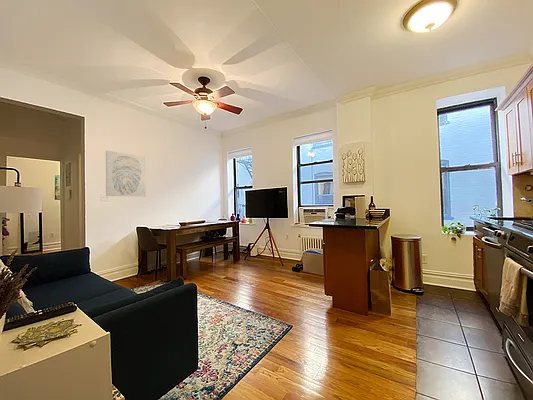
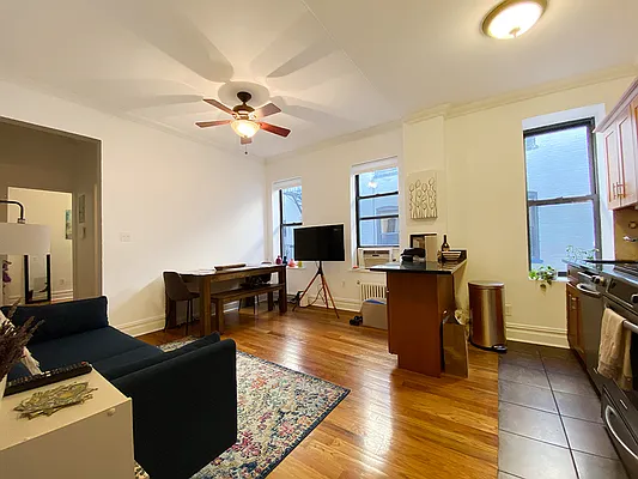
- wall art (126, 175)
